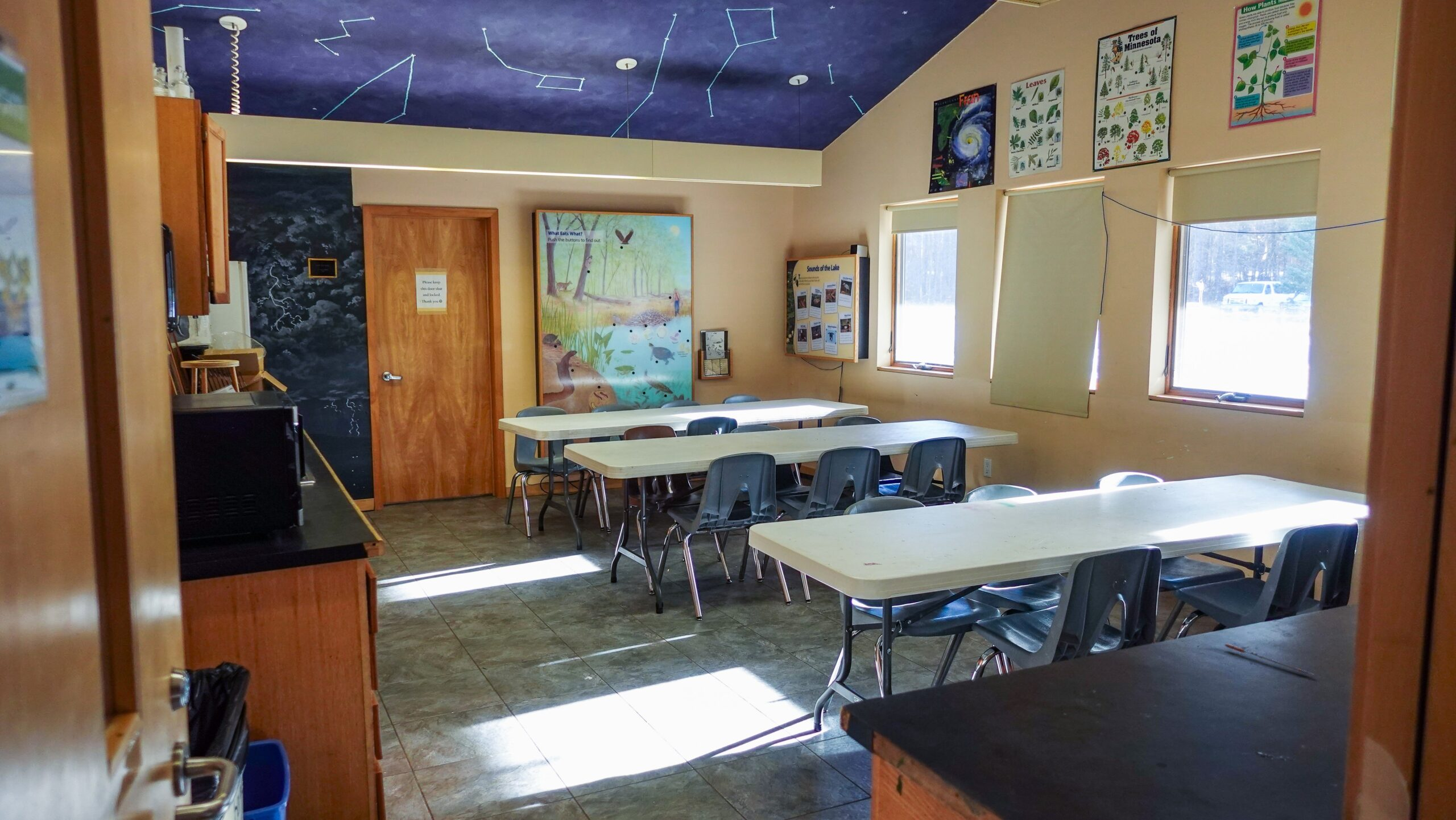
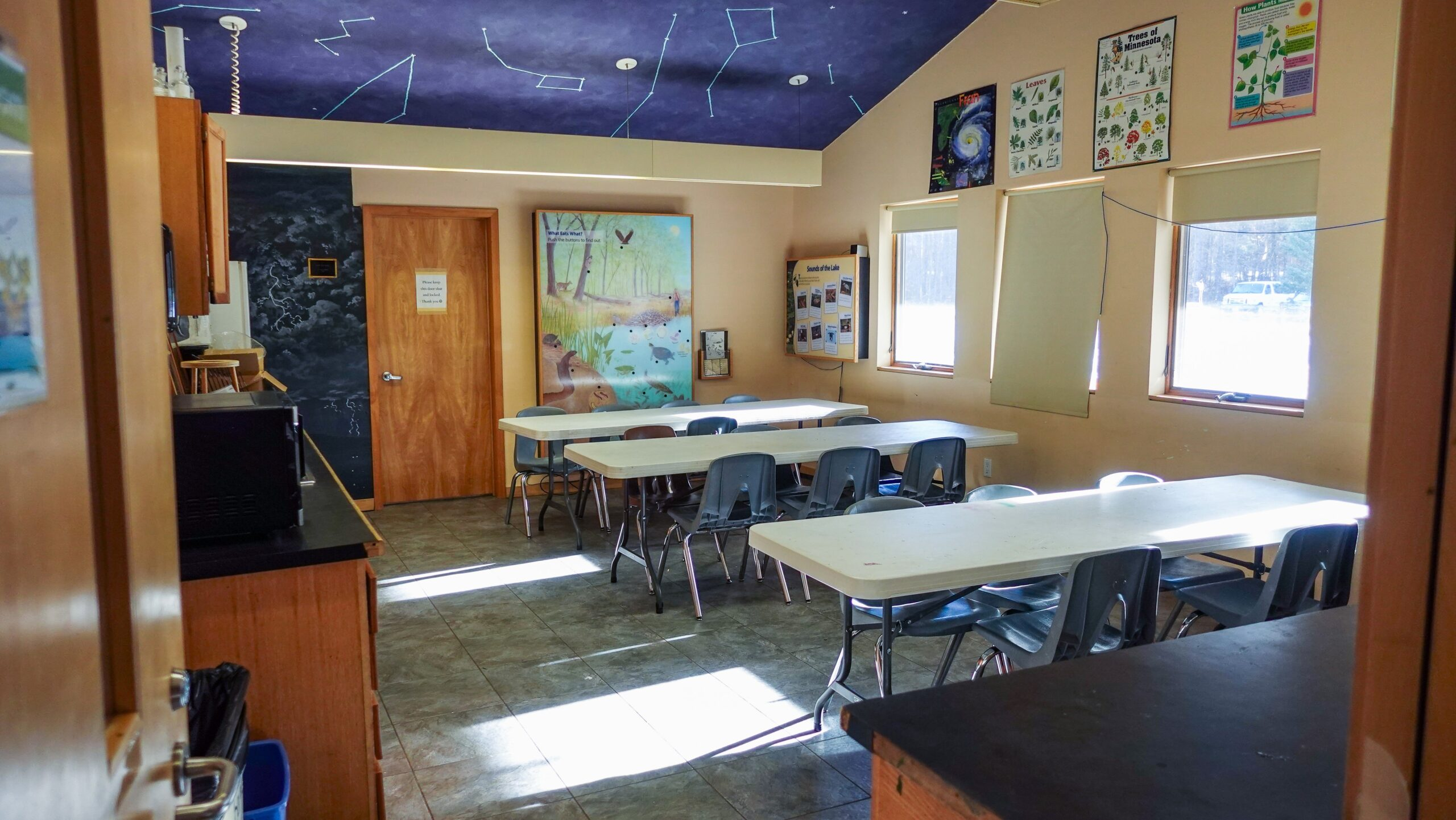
- pen (1267, 659)
